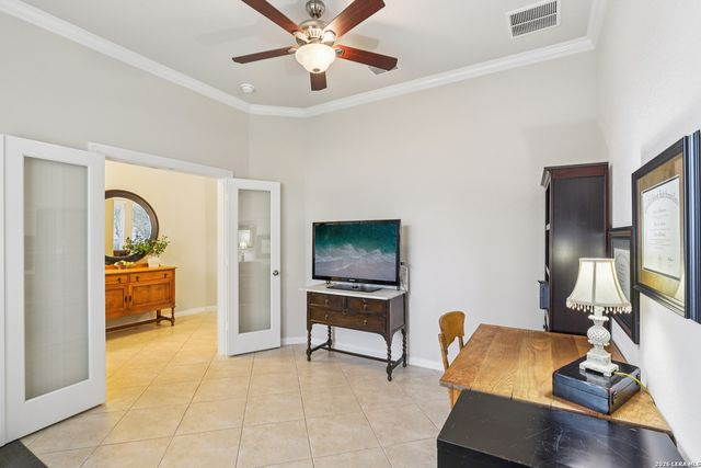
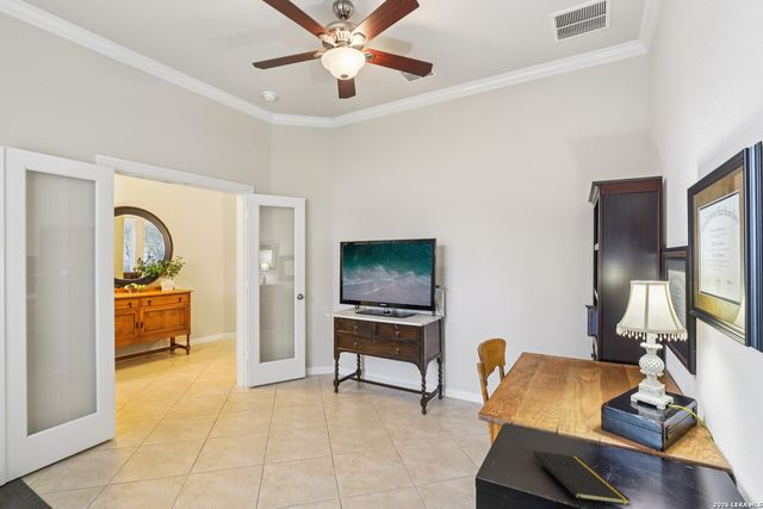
+ notepad (577, 474)
